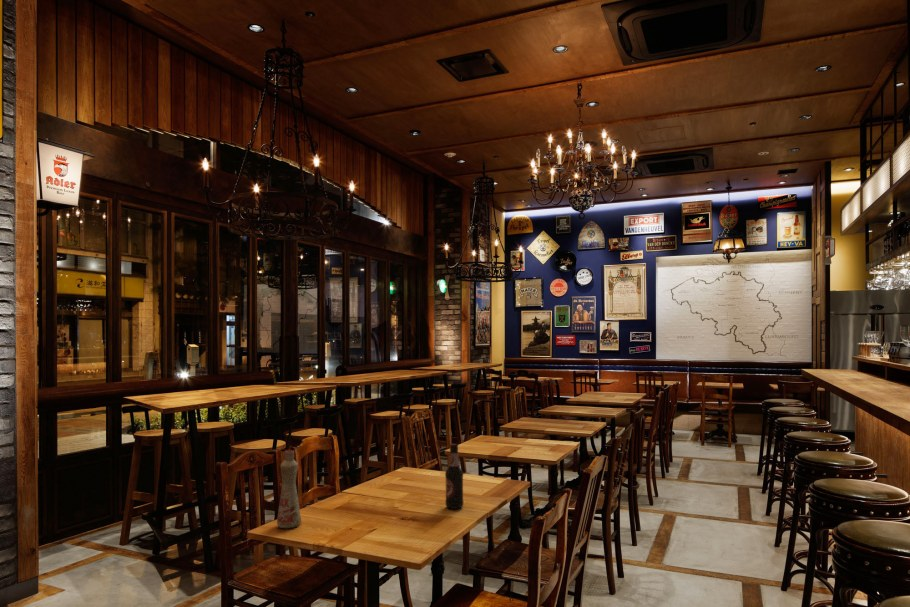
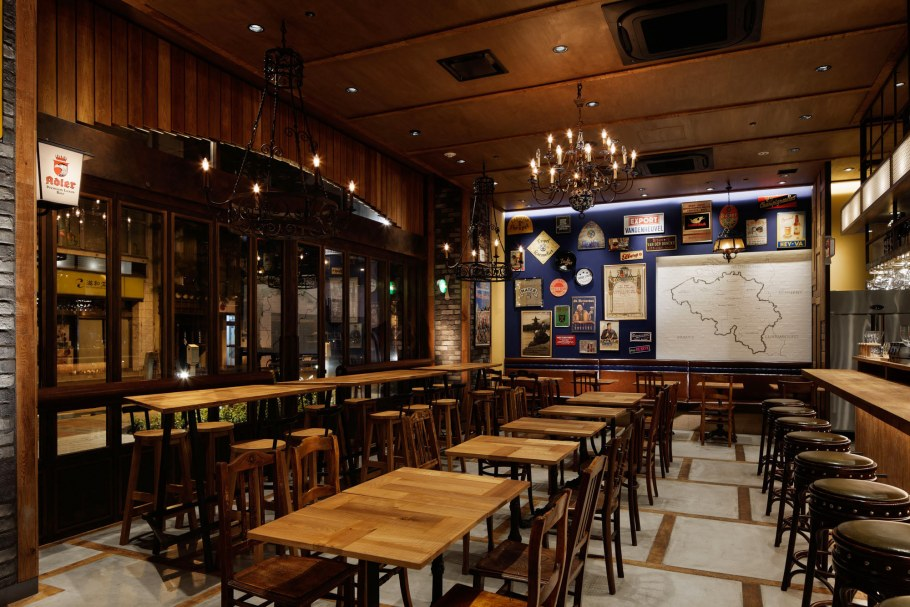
- bottle (289, 487)
- bottle (454, 475)
